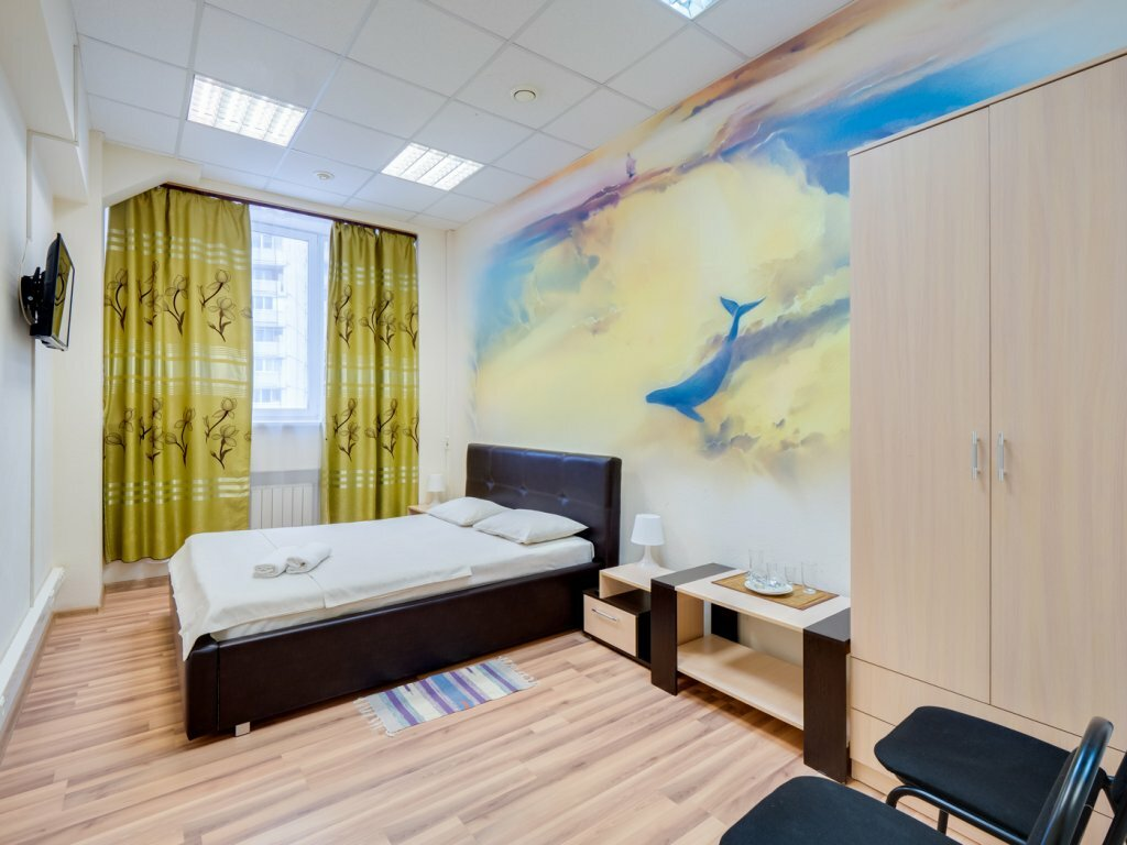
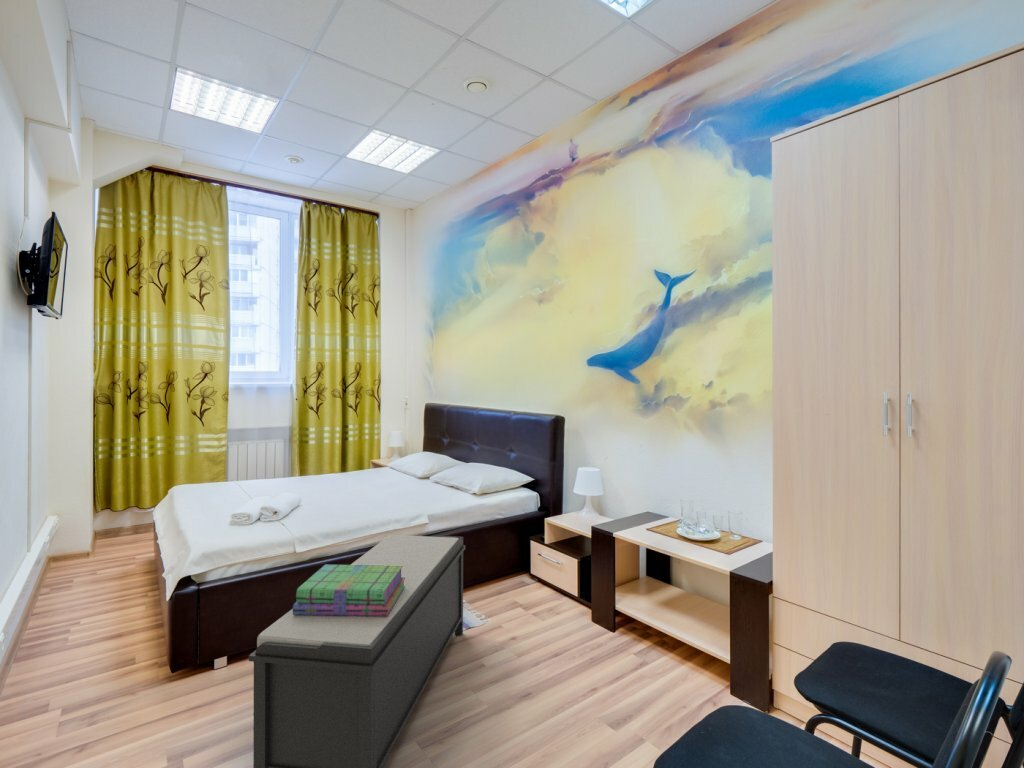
+ bench (384, 635)
+ stack of books (352, 588)
